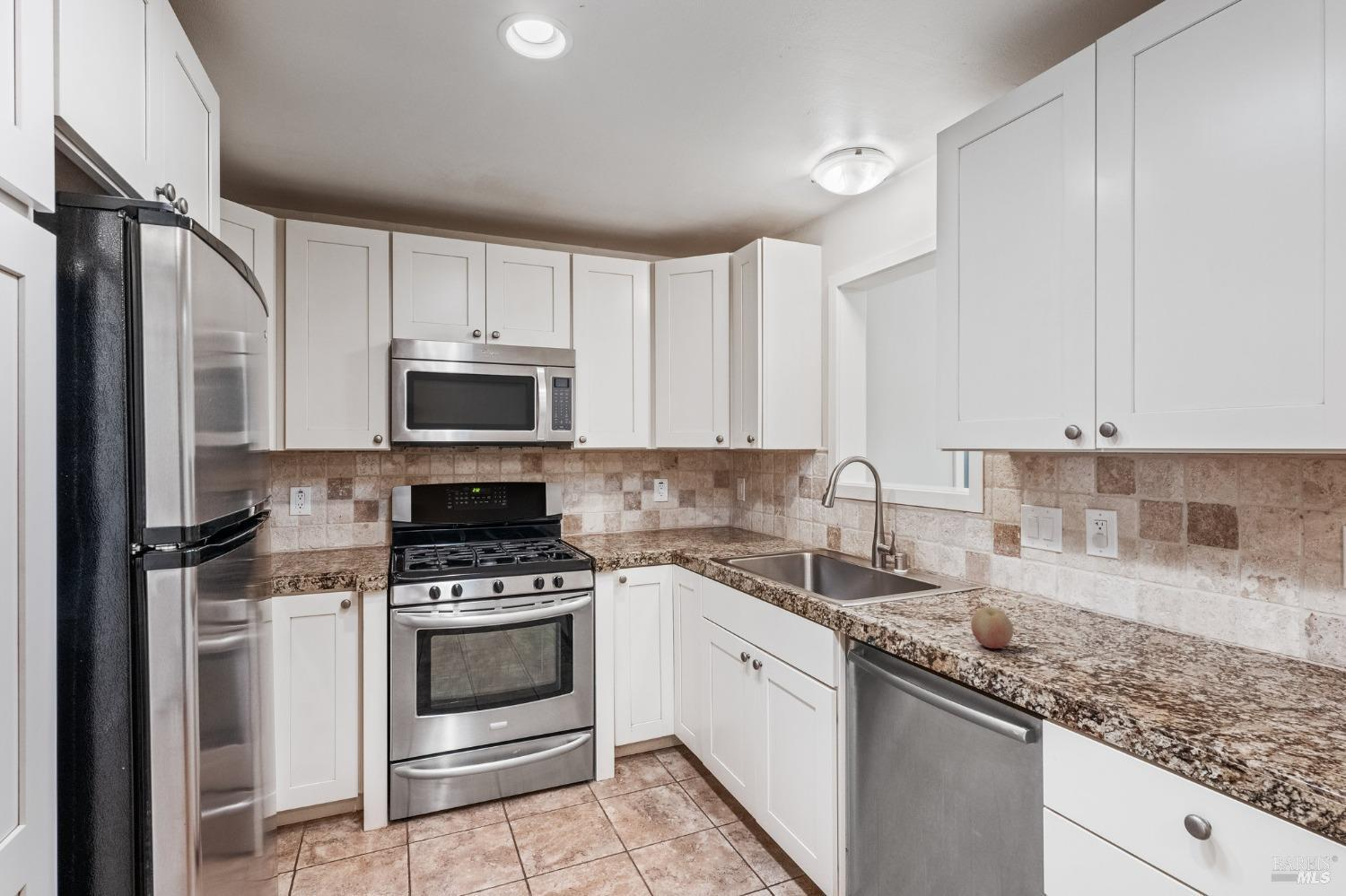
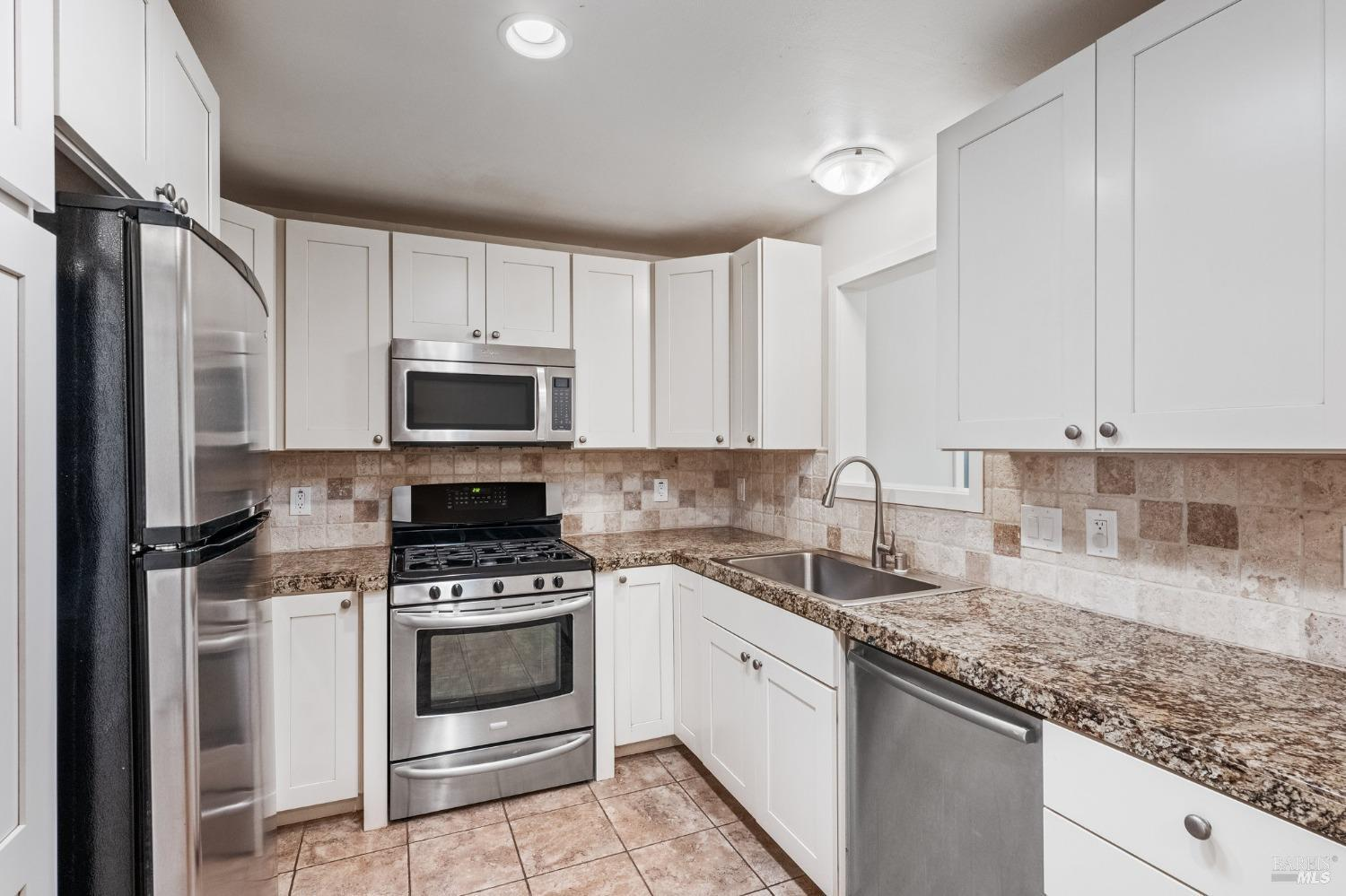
- fruit (992, 627)
